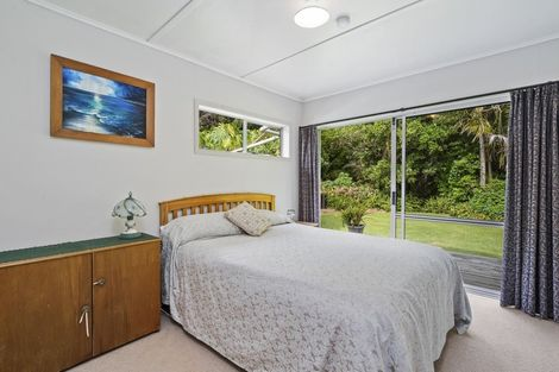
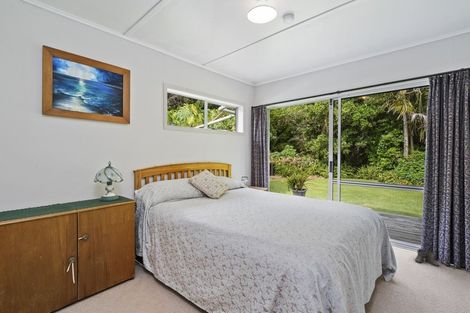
+ boots (425, 256)
